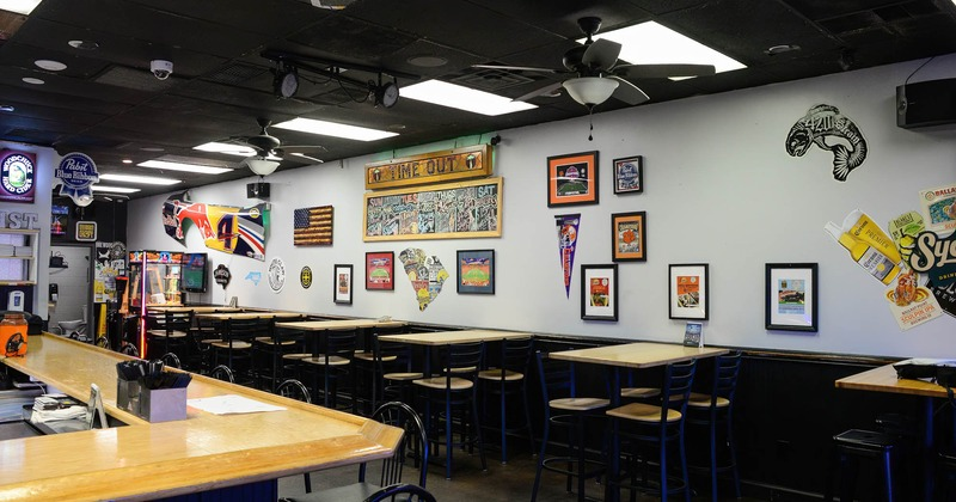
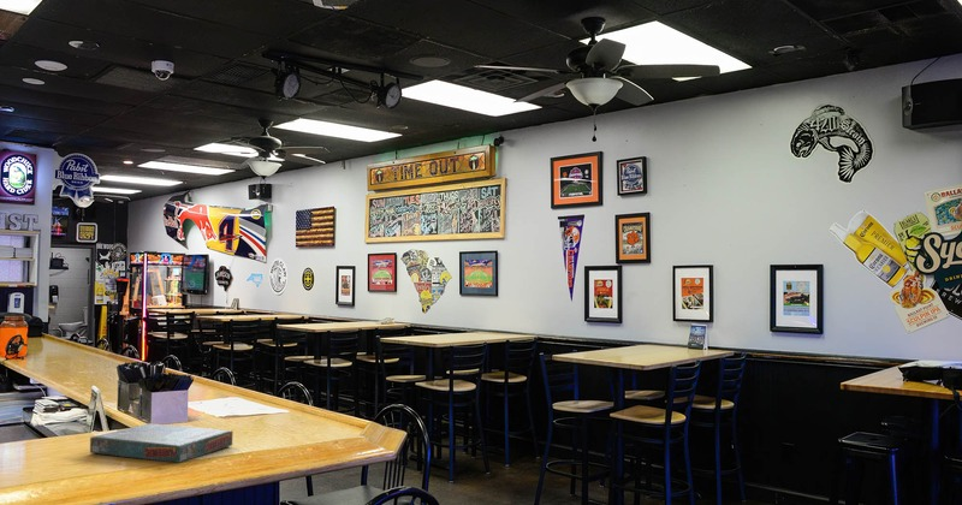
+ board game (162, 441)
